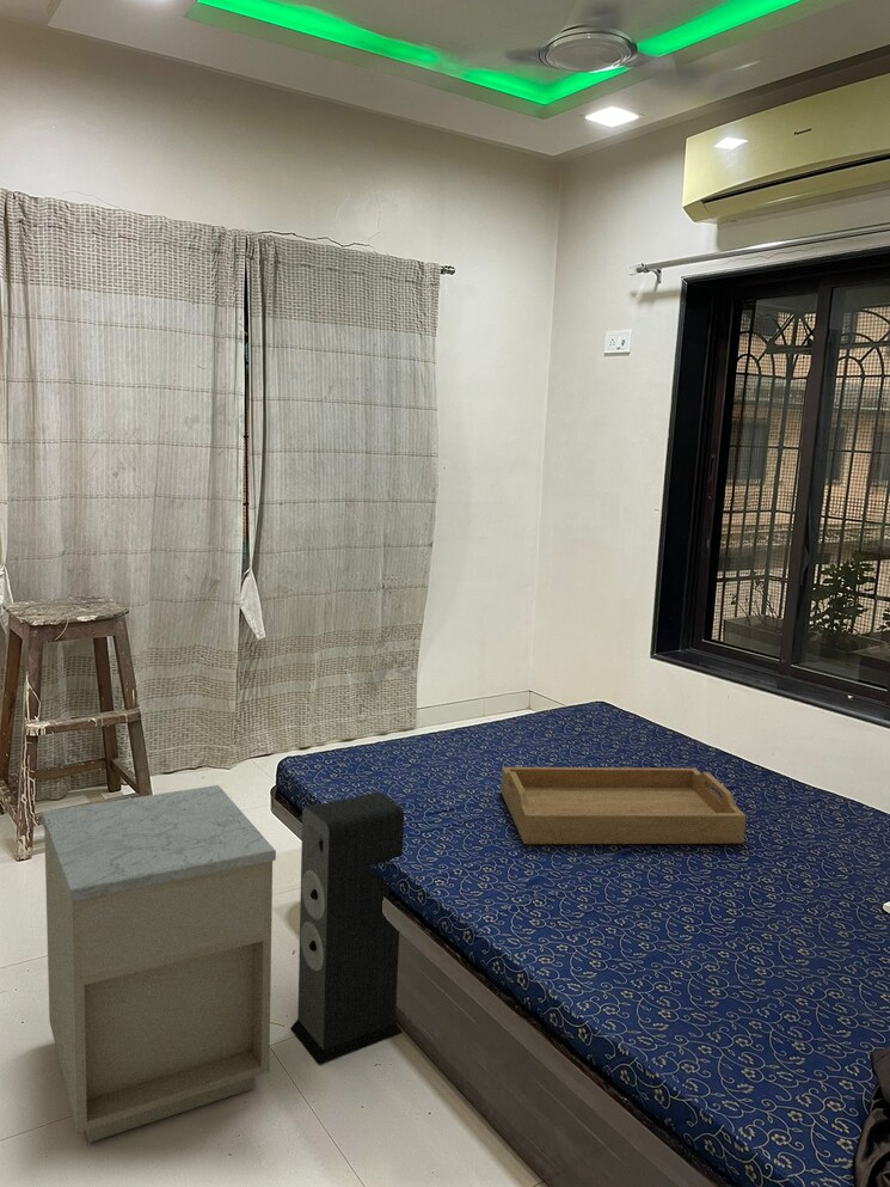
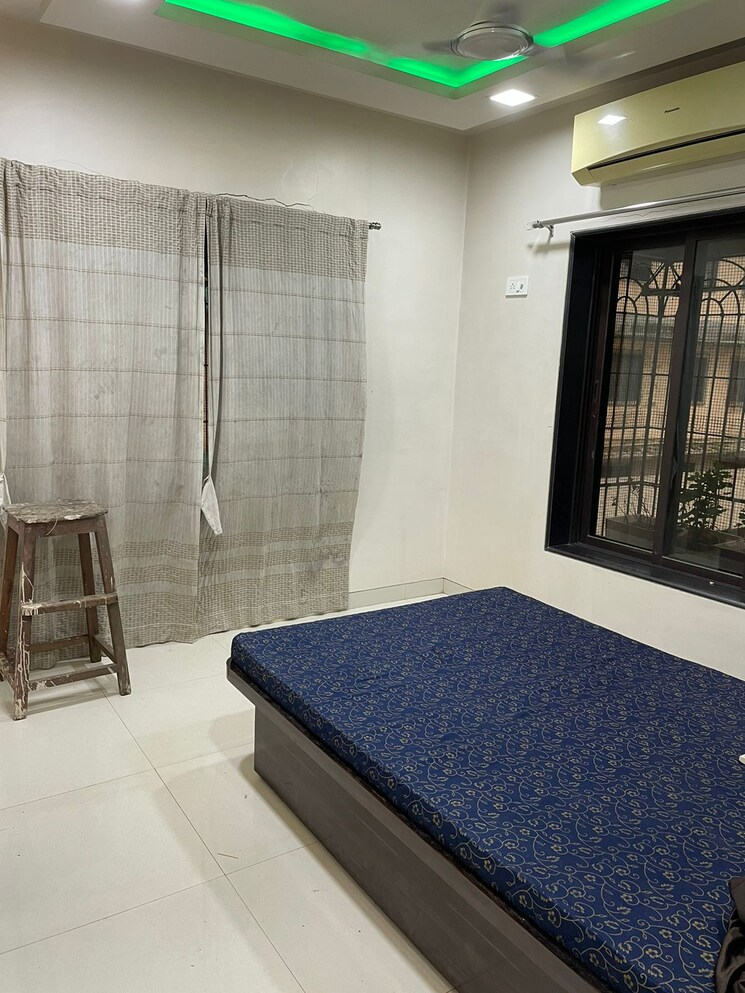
- serving tray (616, 799)
- nightstand (154, 950)
- speaker (349, 920)
